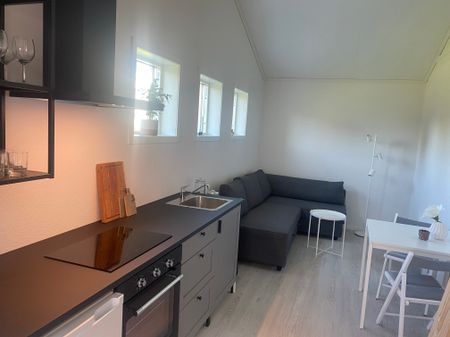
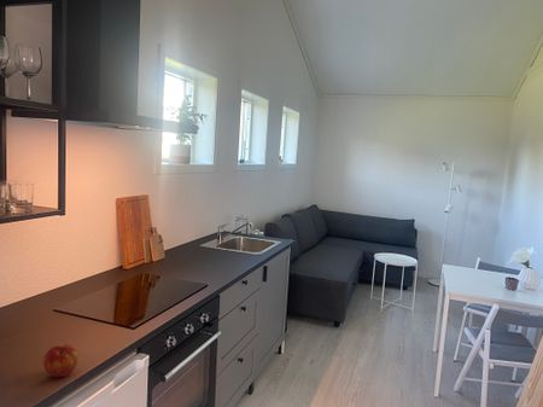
+ apple (60, 361)
